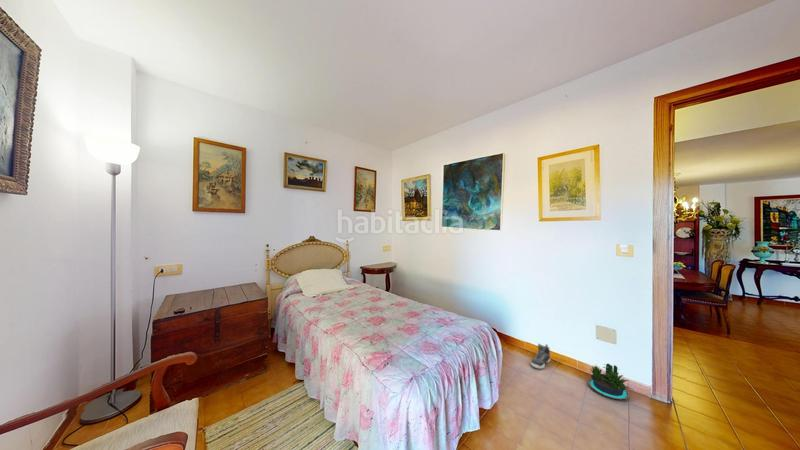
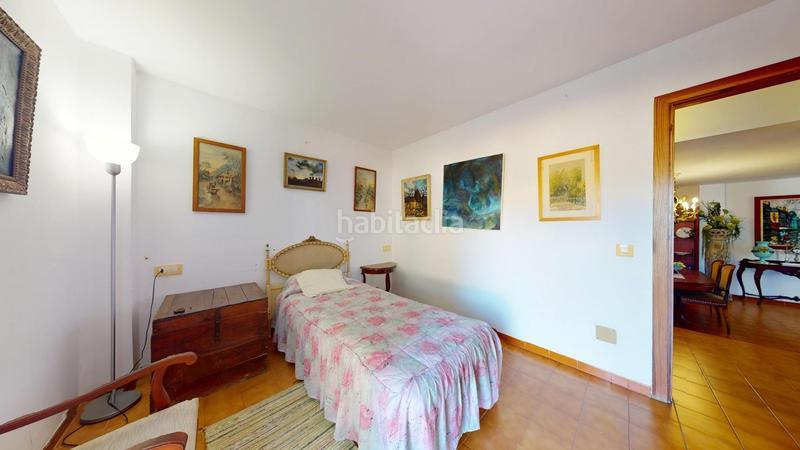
- sneaker (540, 354)
- potted plant (610, 379)
